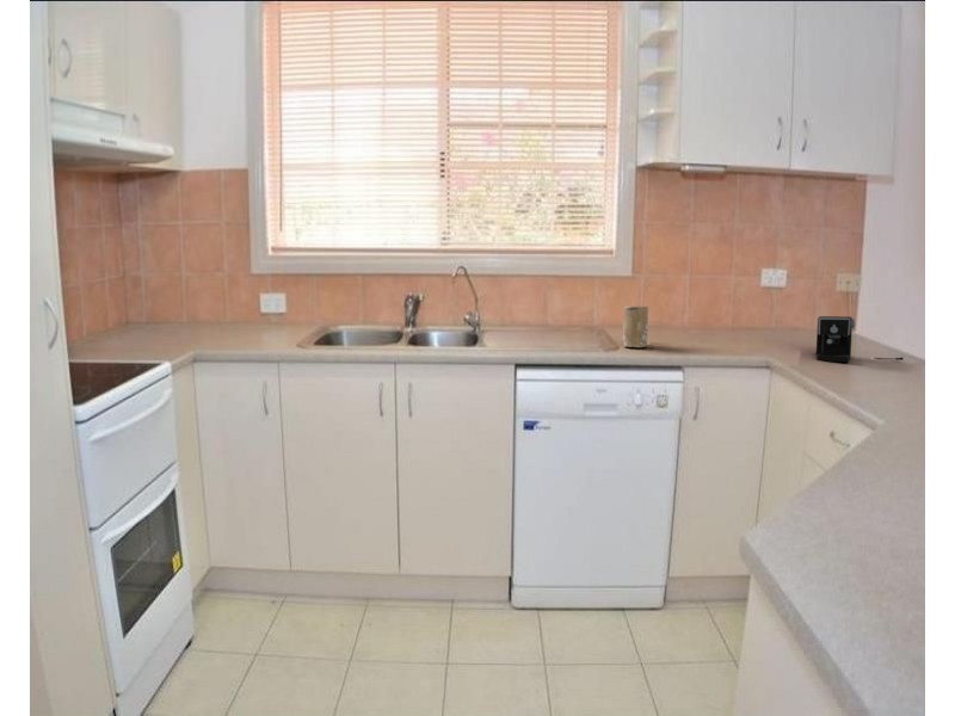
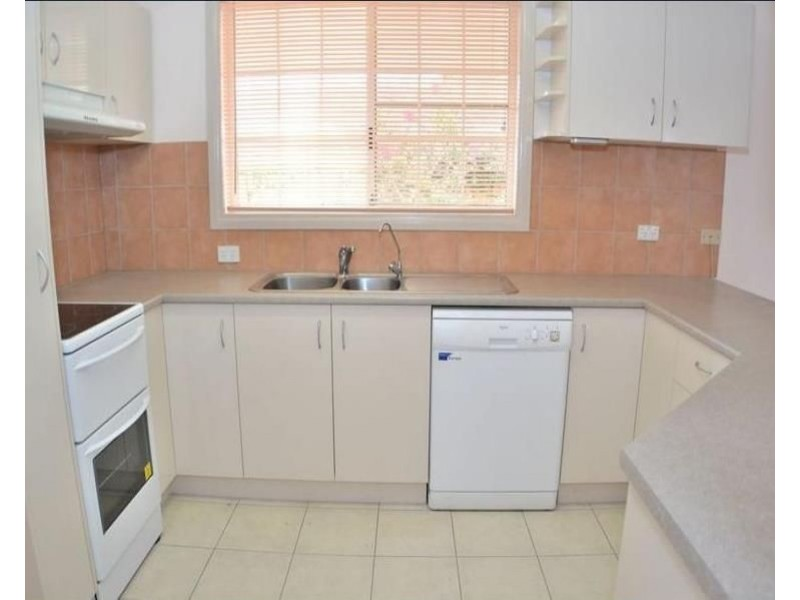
- mug (634, 326)
- coffee maker (850, 339)
